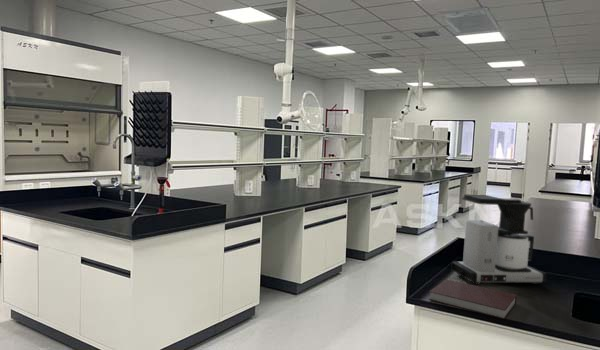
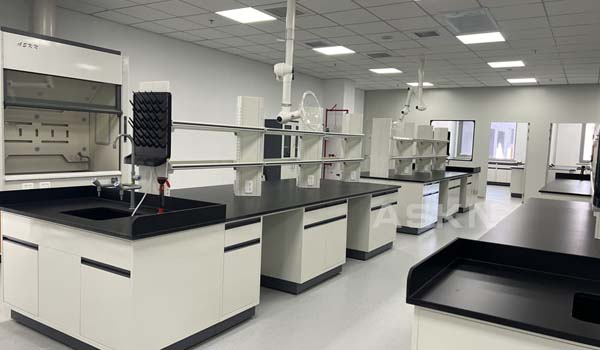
- coffee maker (499, 238)
- notebook (472, 297)
